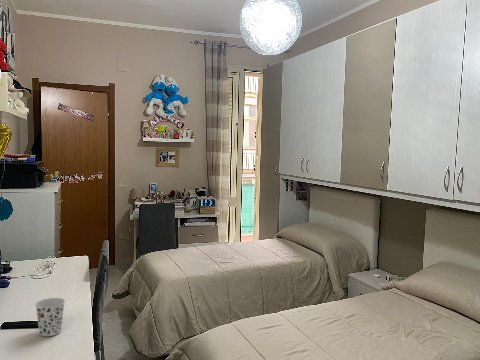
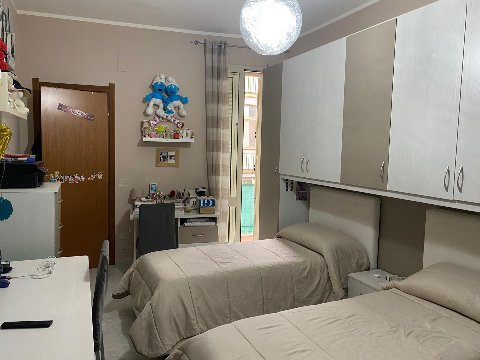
- cup (50, 317)
